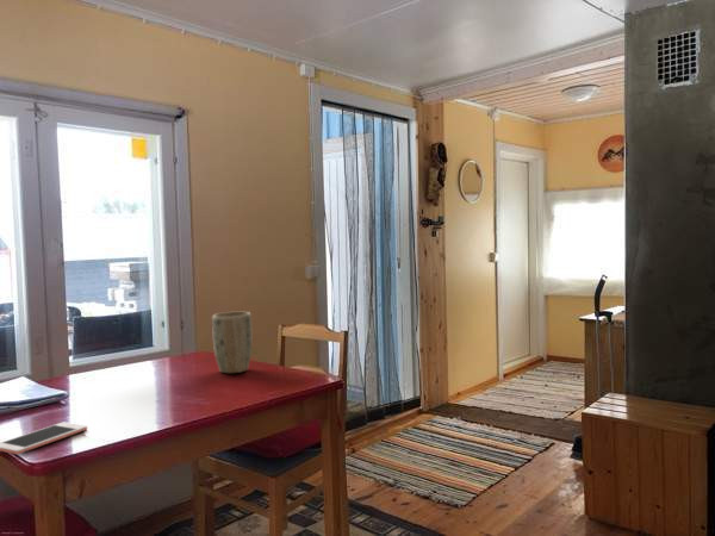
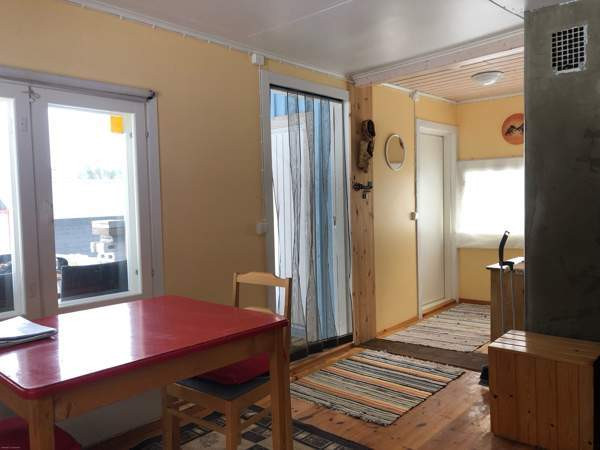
- plant pot (232, 342)
- cell phone (42, 437)
